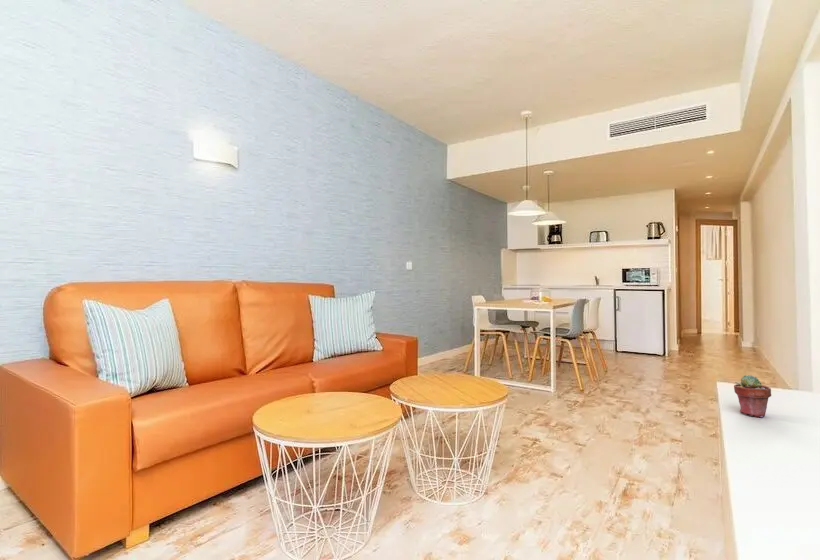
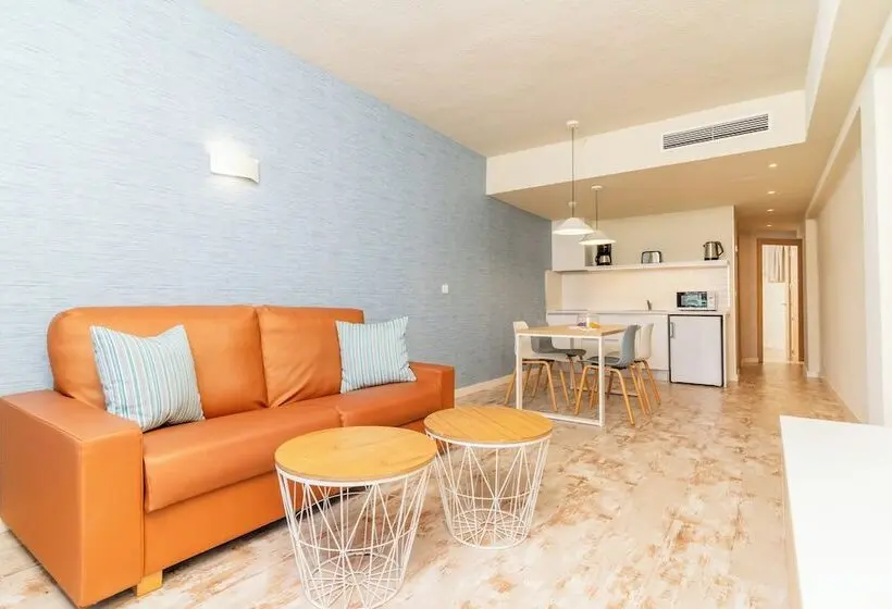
- potted succulent (752, 394)
